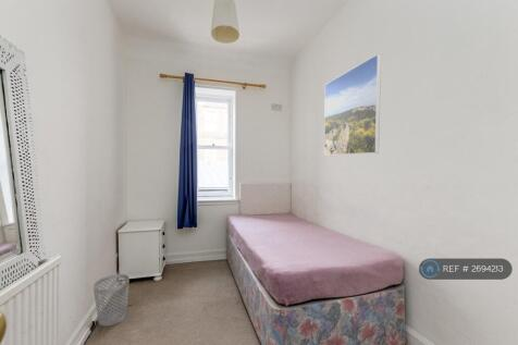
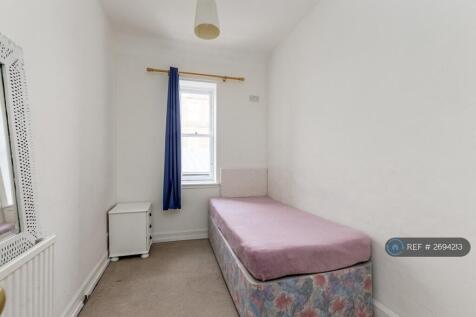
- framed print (347, 113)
- wastebasket (112, 299)
